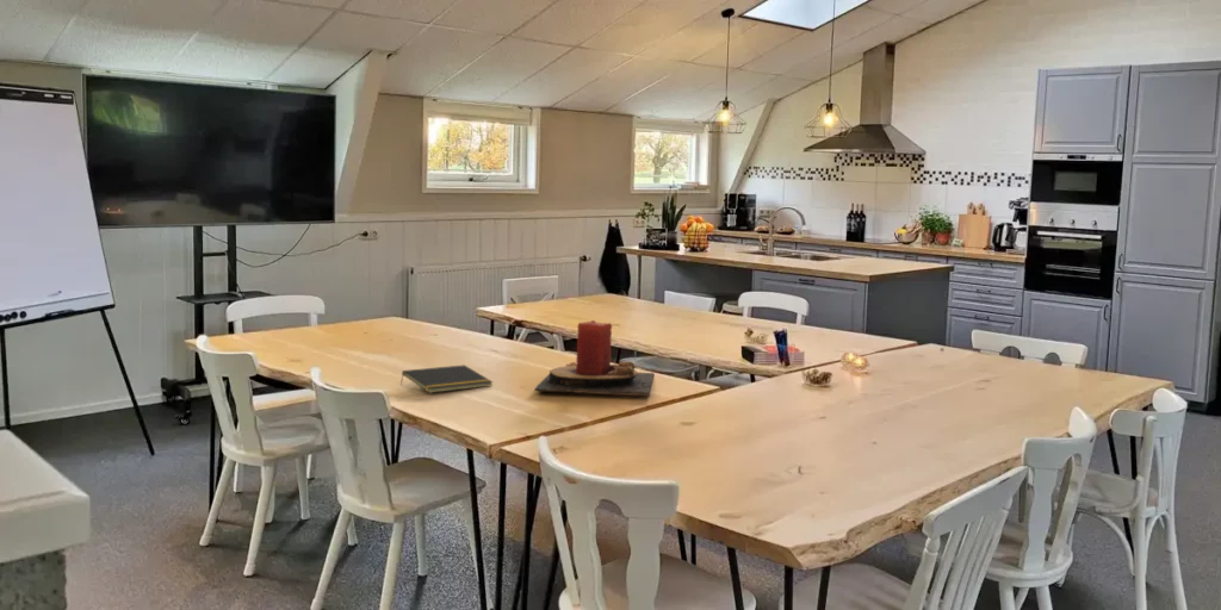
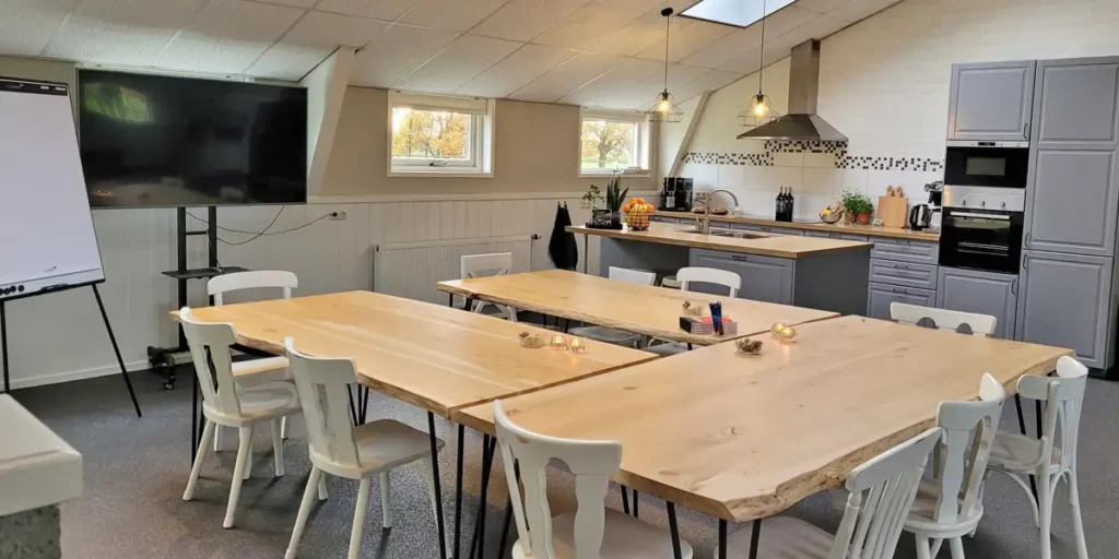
- candle (599, 351)
- notepad (447, 378)
